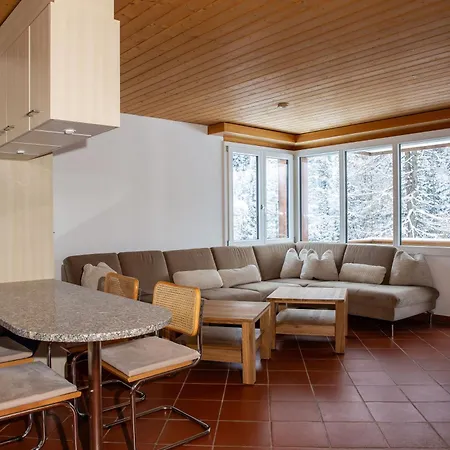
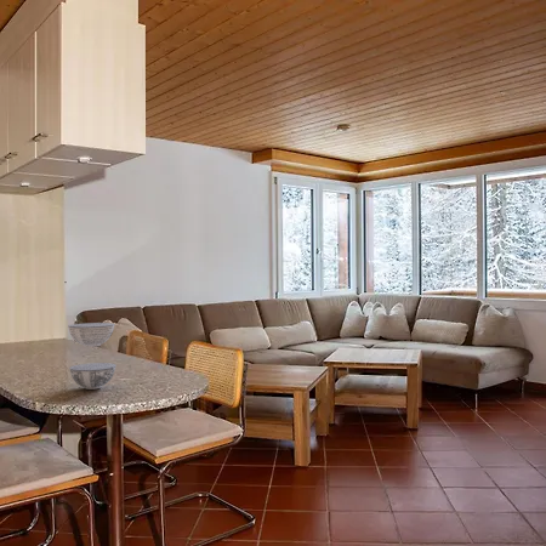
+ bowl (92, 363)
